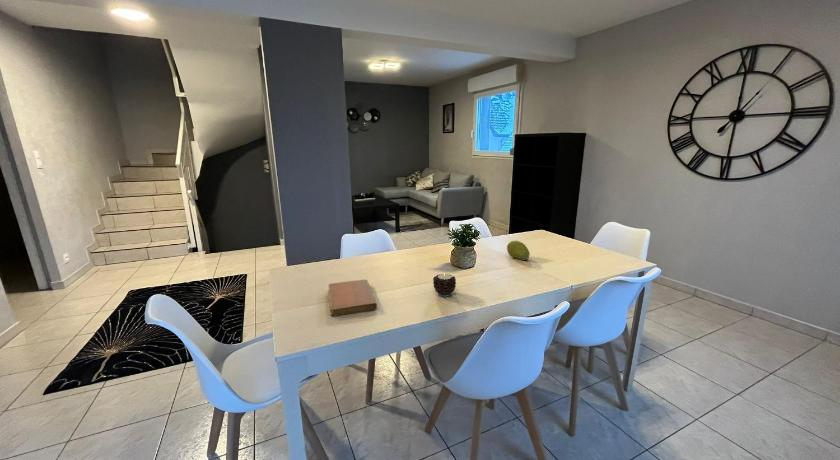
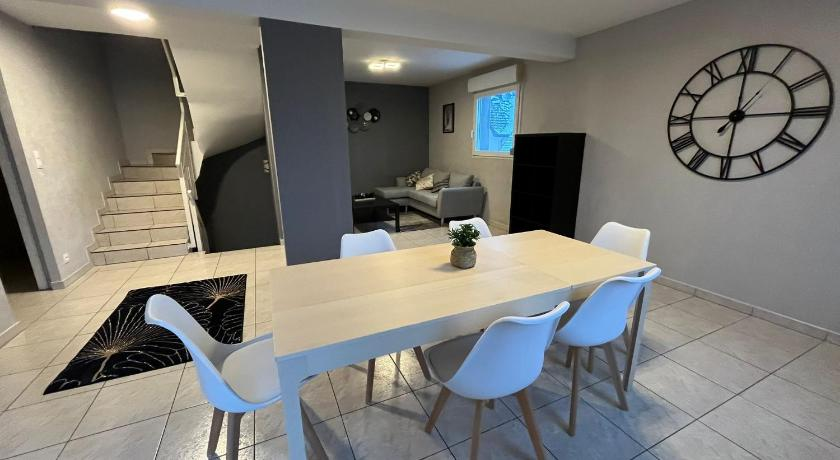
- candle (444, 283)
- fruit (519, 250)
- notebook (351, 295)
